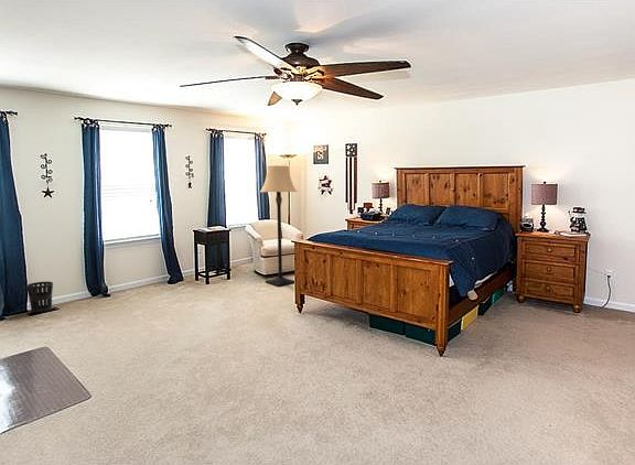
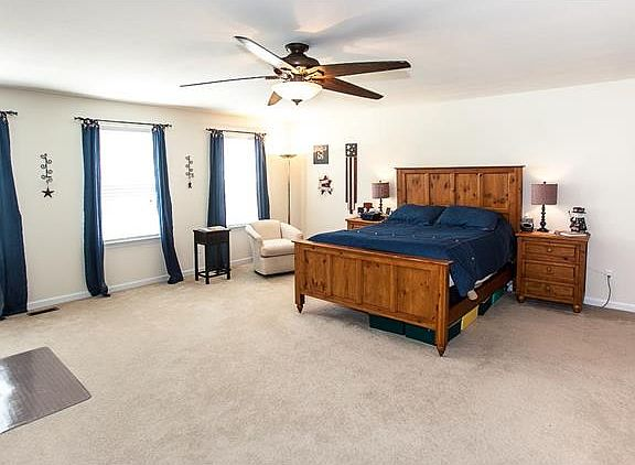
- lamp (279, 225)
- wastebasket (40, 296)
